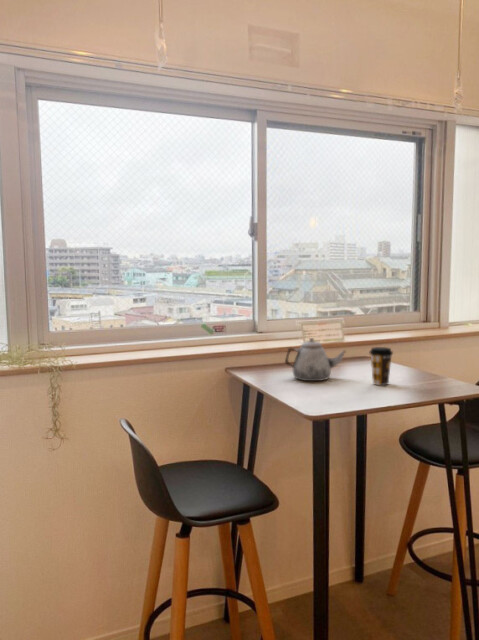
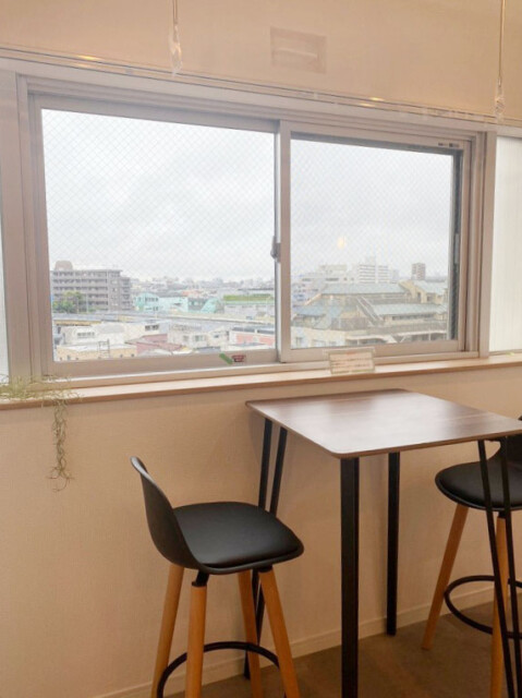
- teapot (315, 358)
- coffee cup (380, 366)
